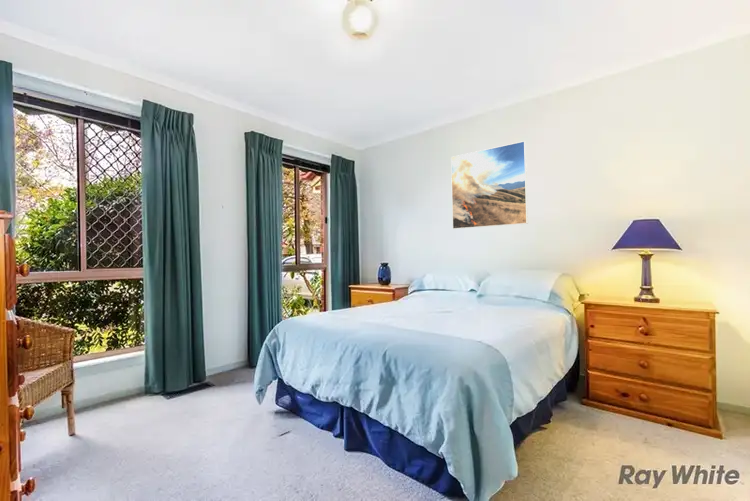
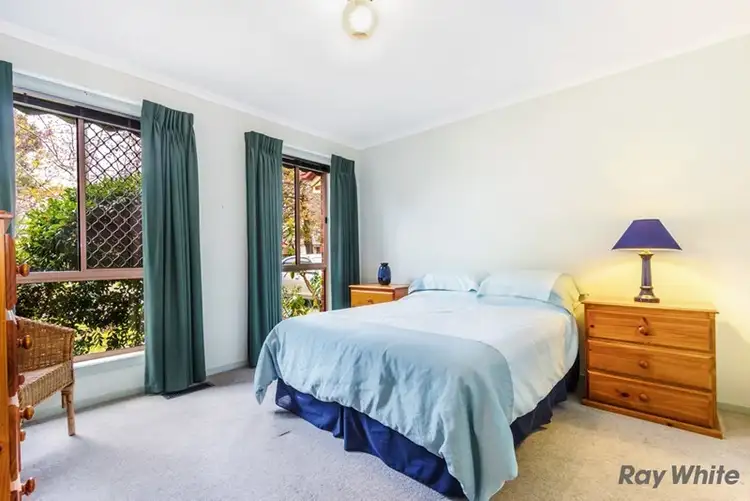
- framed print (486, 188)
